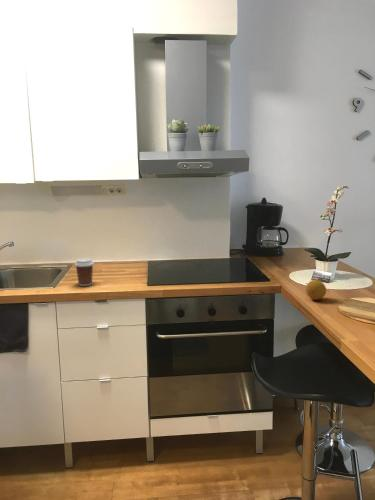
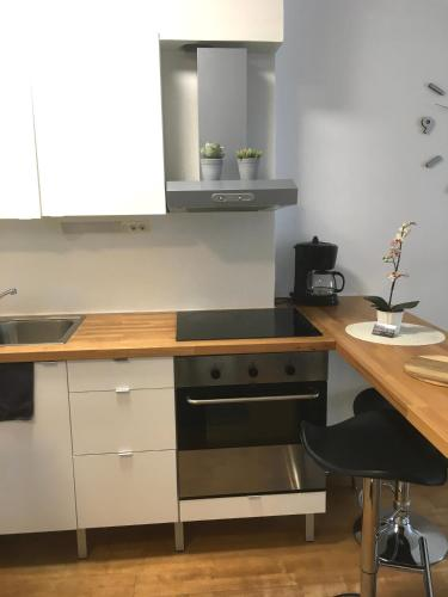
- coffee cup (84, 272)
- fruit (315, 289)
